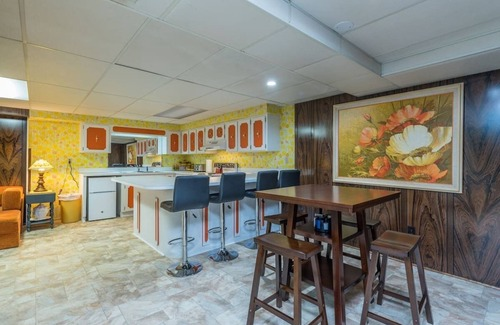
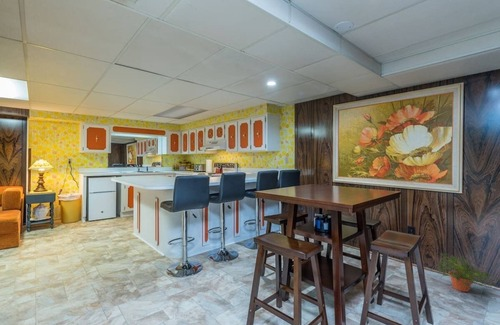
+ potted plant (465, 275)
